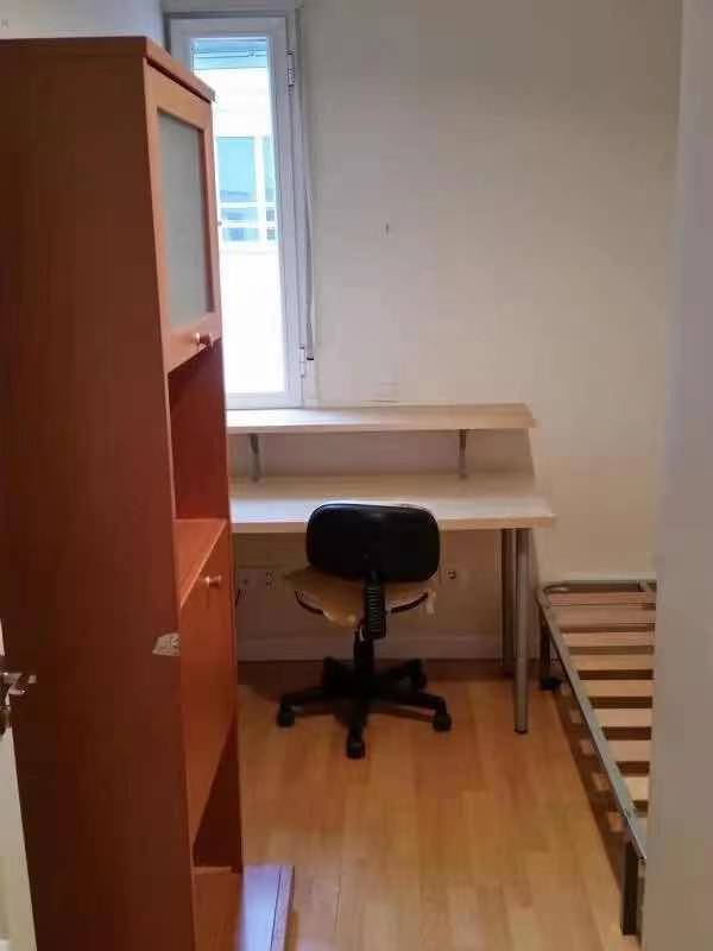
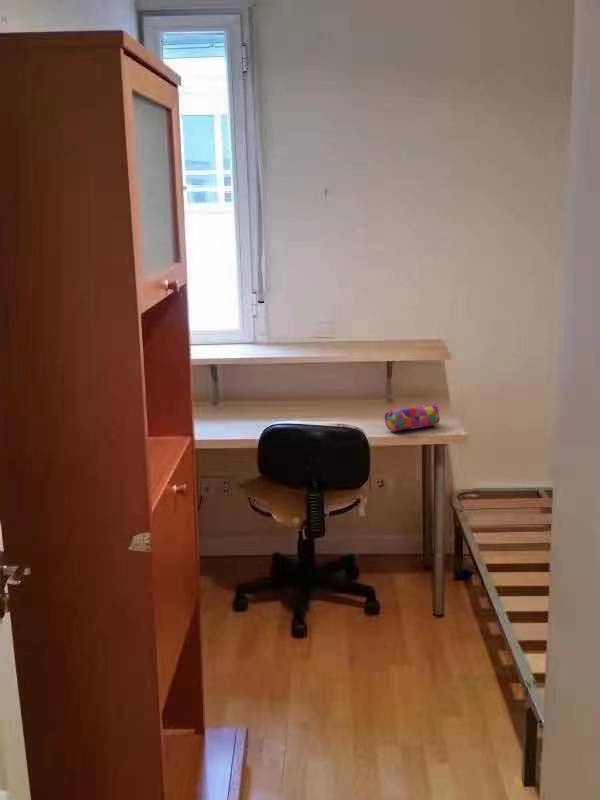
+ pencil case (412, 417)
